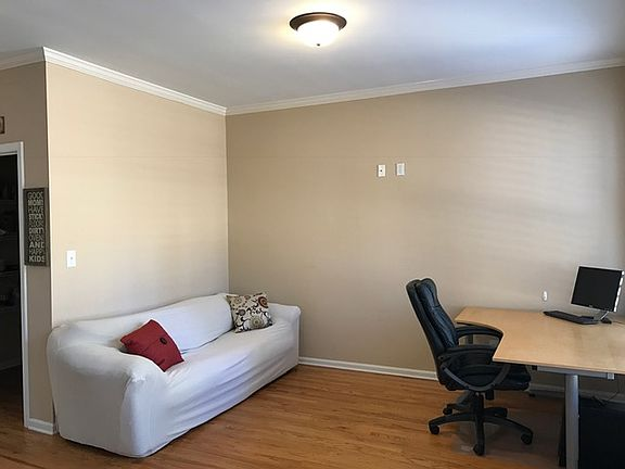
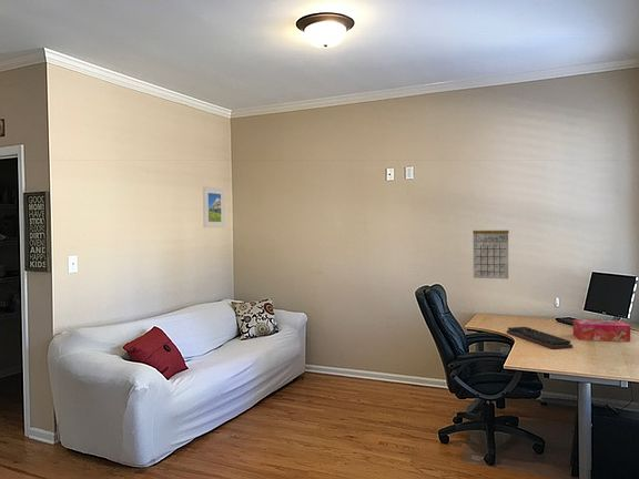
+ keyboard (537, 336)
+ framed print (214, 207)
+ calendar (490, 248)
+ tissue box (600, 329)
